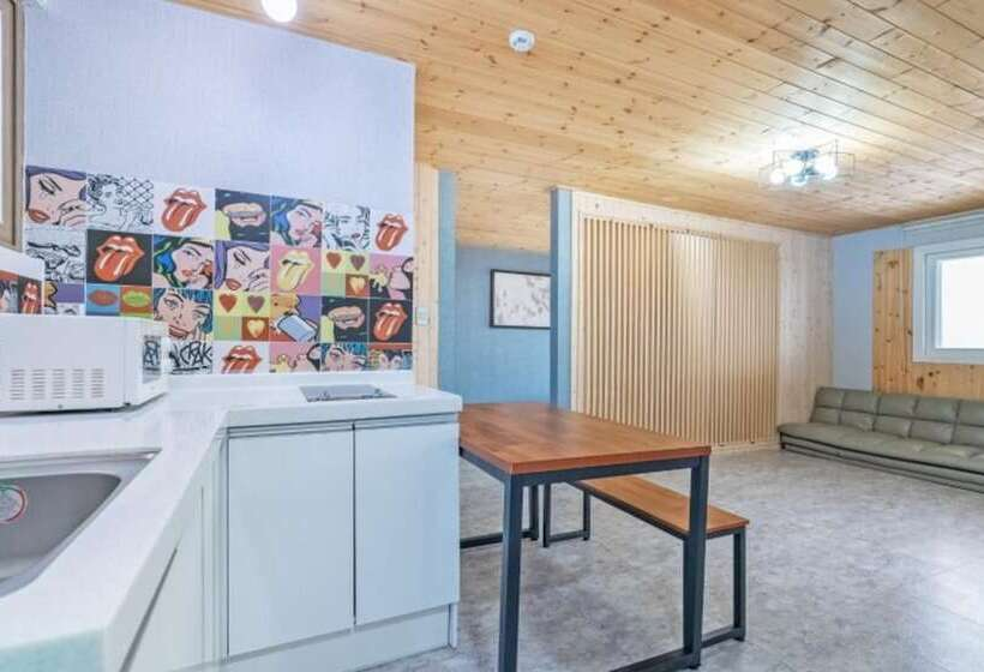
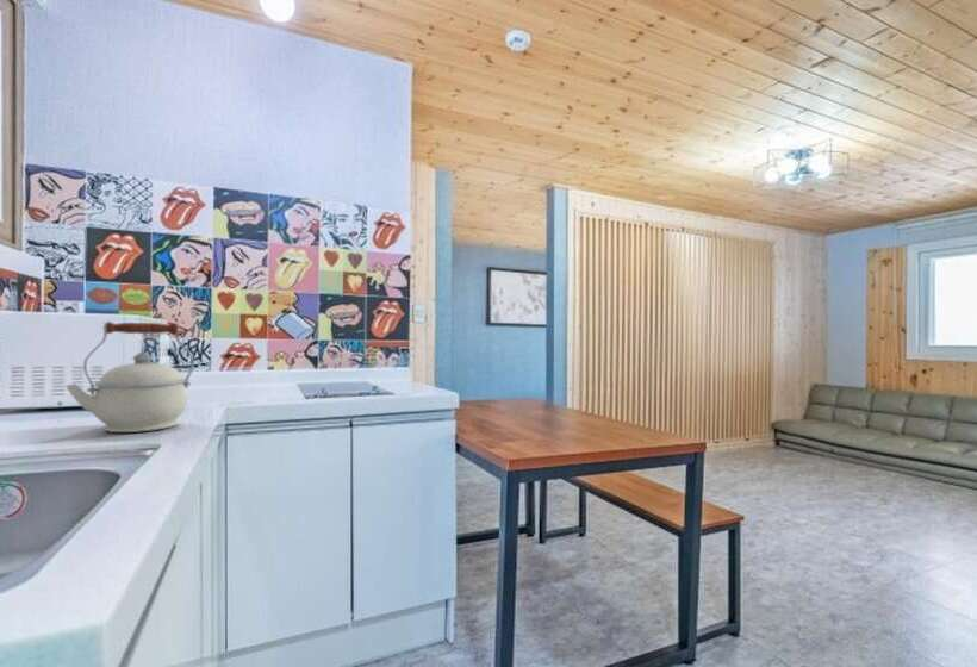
+ kettle (133, 374)
